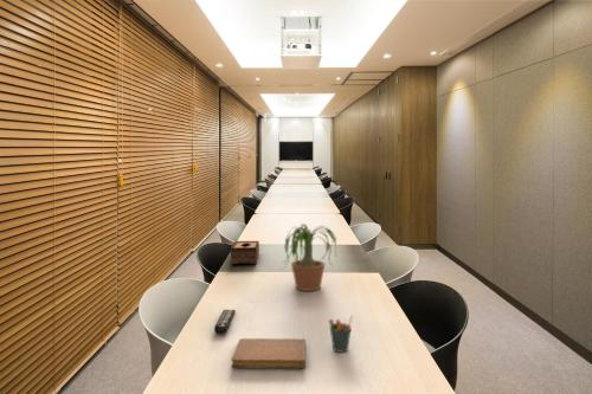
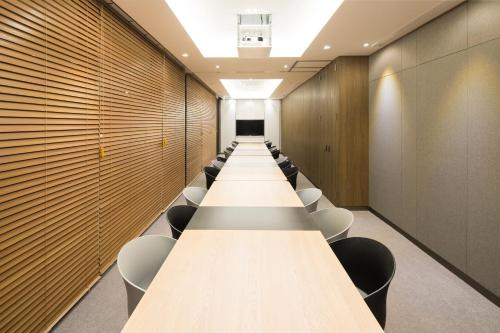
- pen holder (340, 331)
- tissue box (245, 251)
- notebook (270, 351)
- remote control (225, 319)
- potted plant (311, 257)
